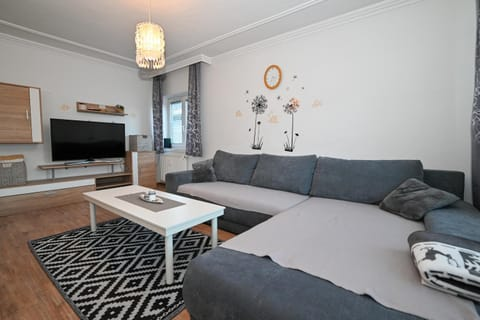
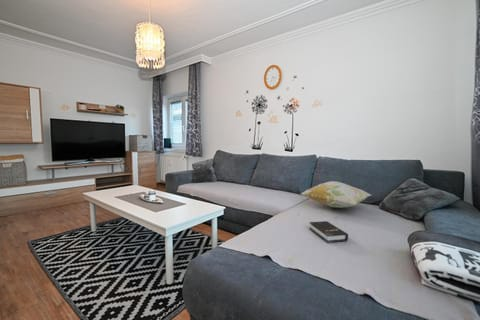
+ hardback book (327, 230)
+ decorative pillow (336, 194)
